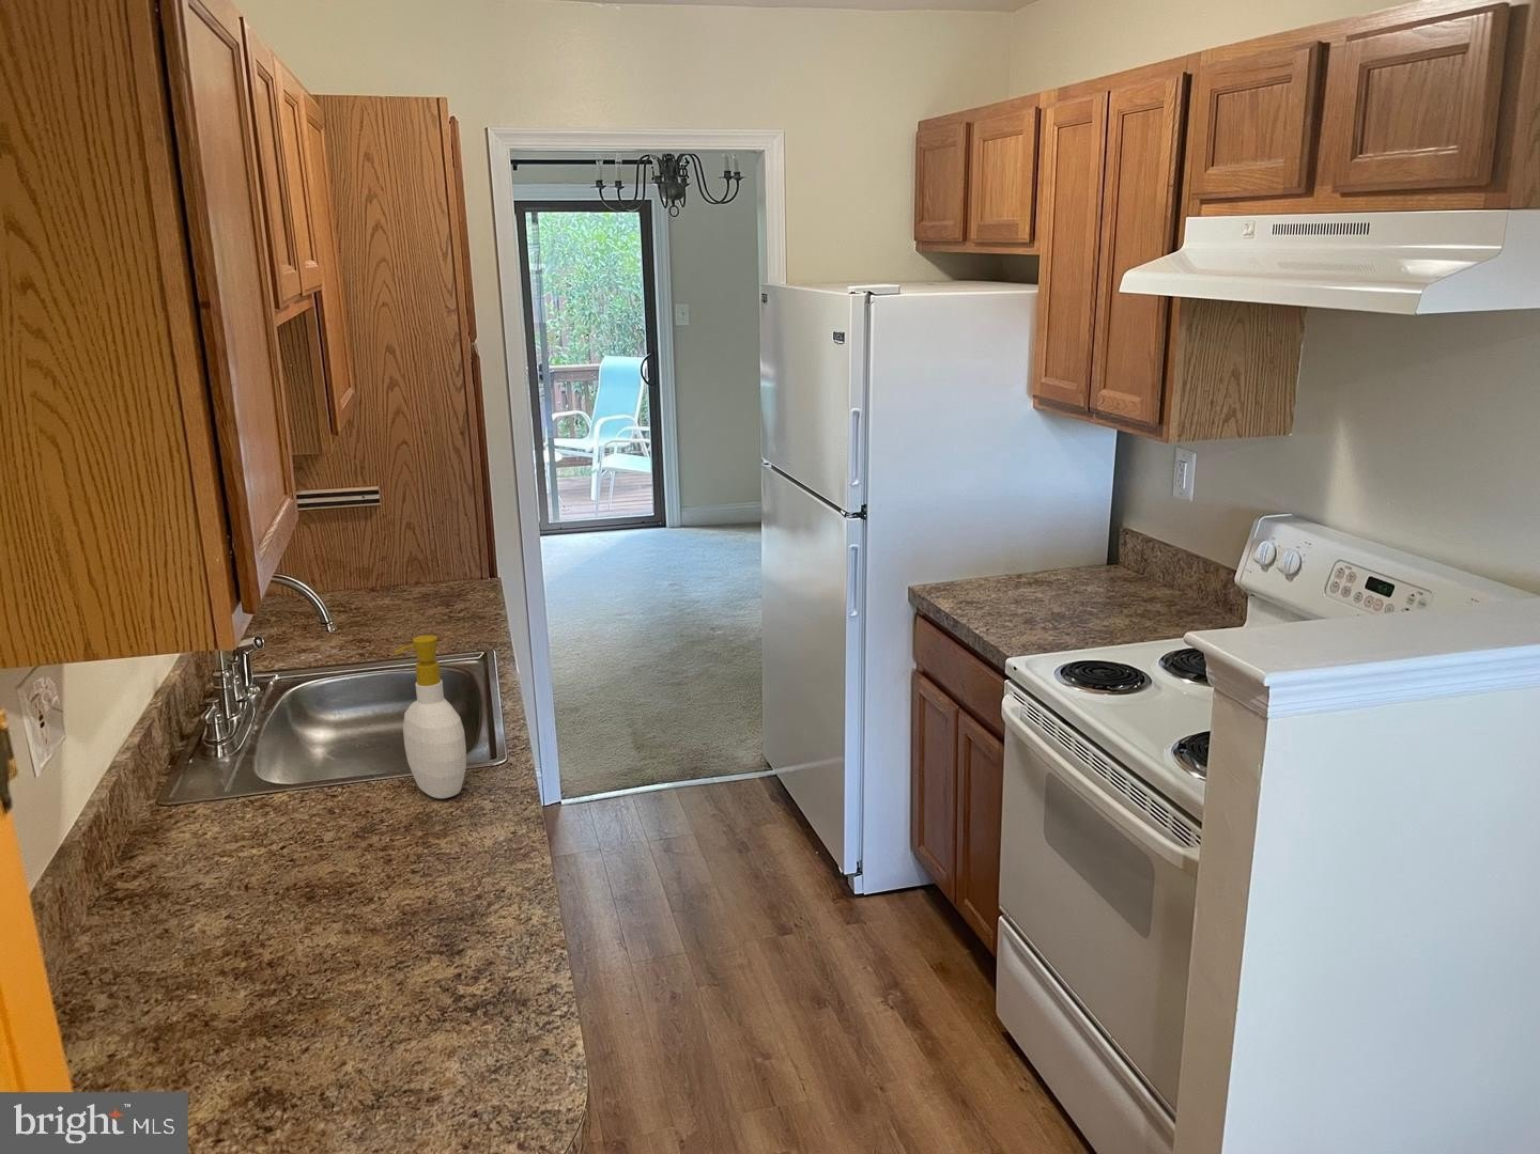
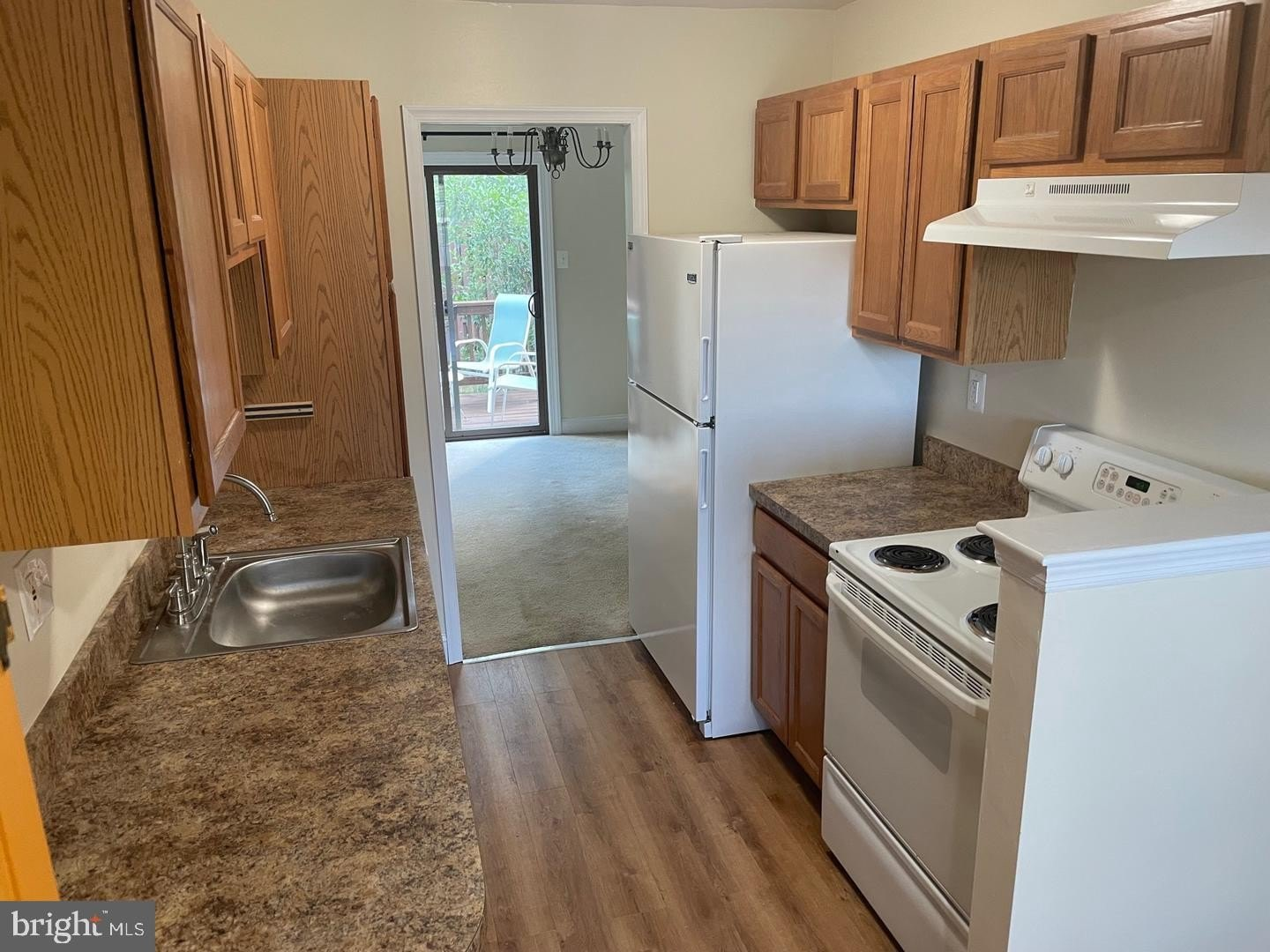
- soap bottle (429, 715)
